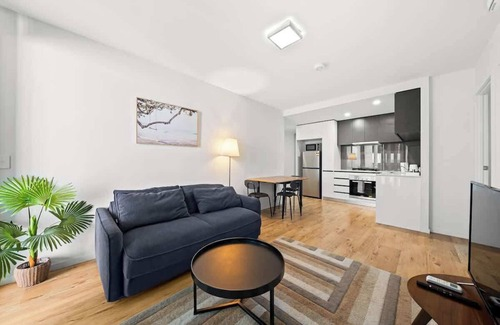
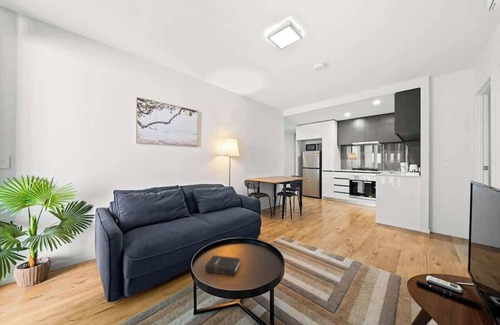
+ hardback book (223, 265)
